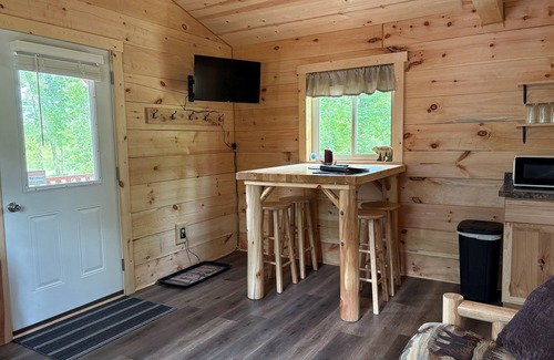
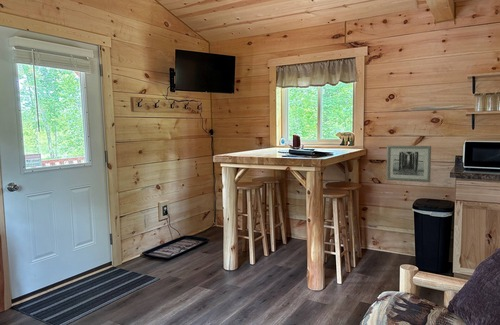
+ wall art (408, 163)
